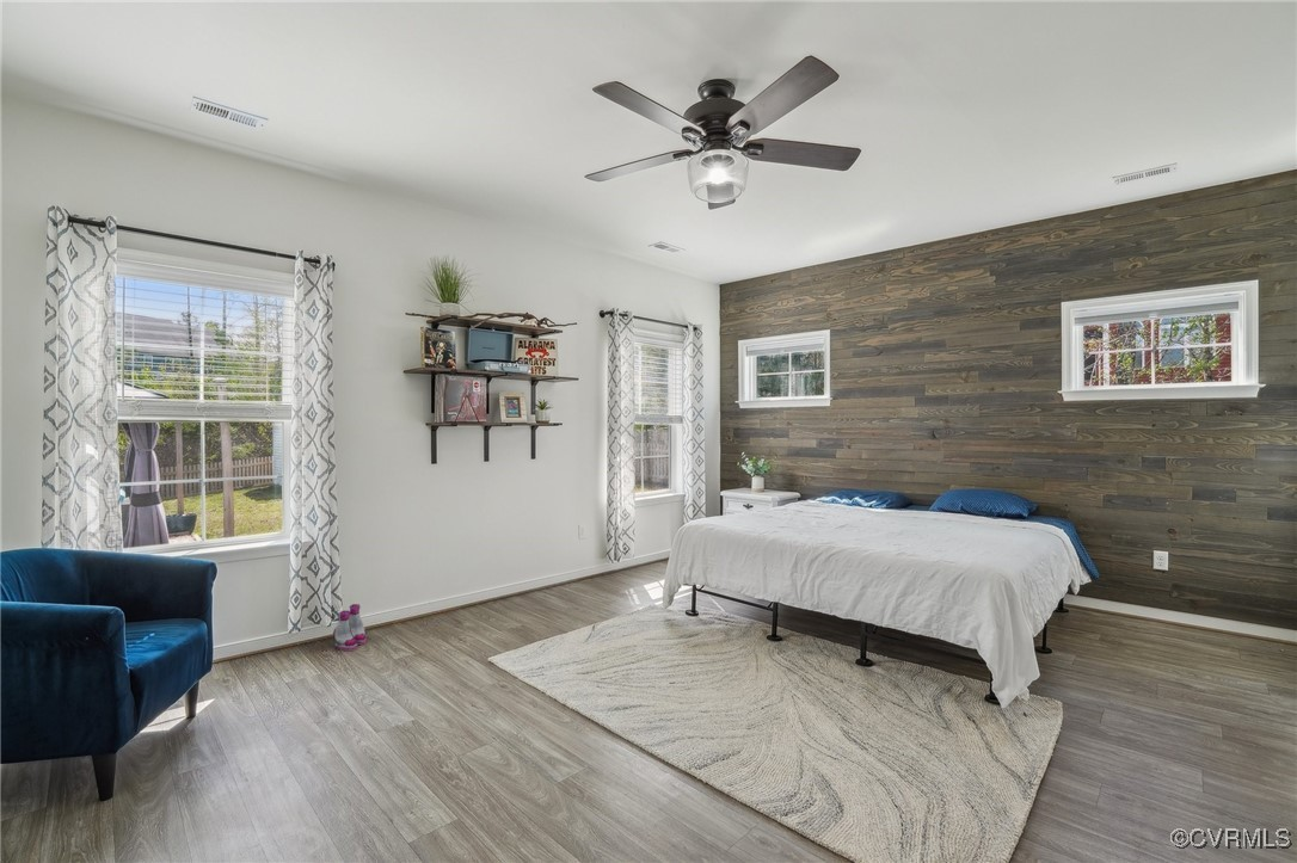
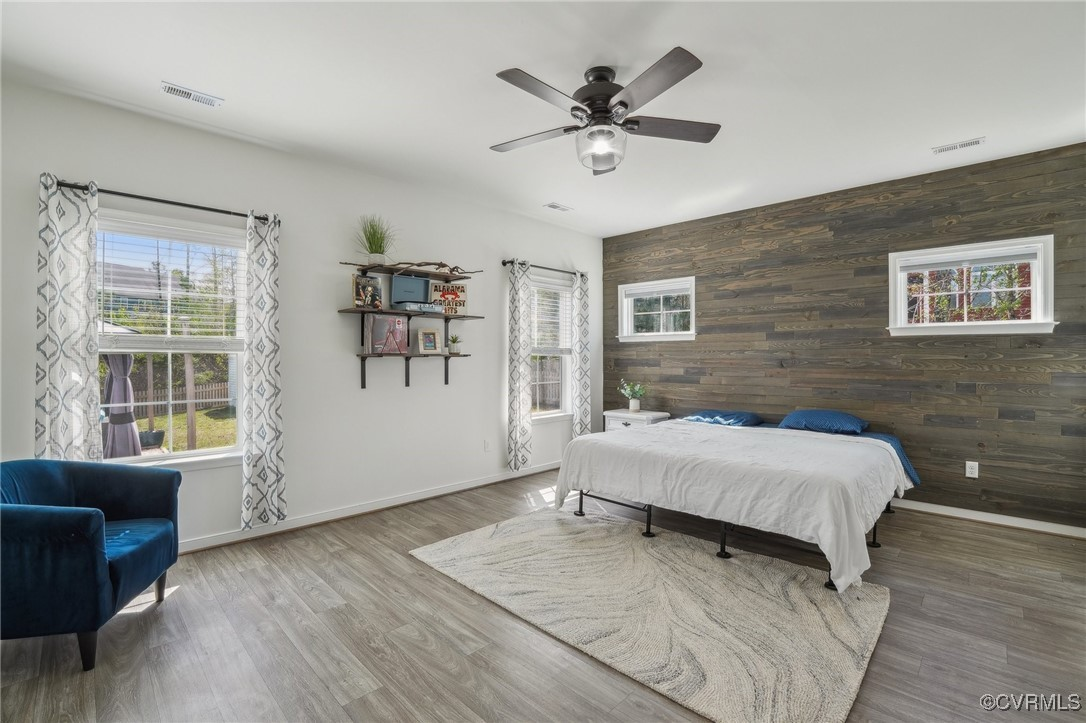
- boots (350, 624)
